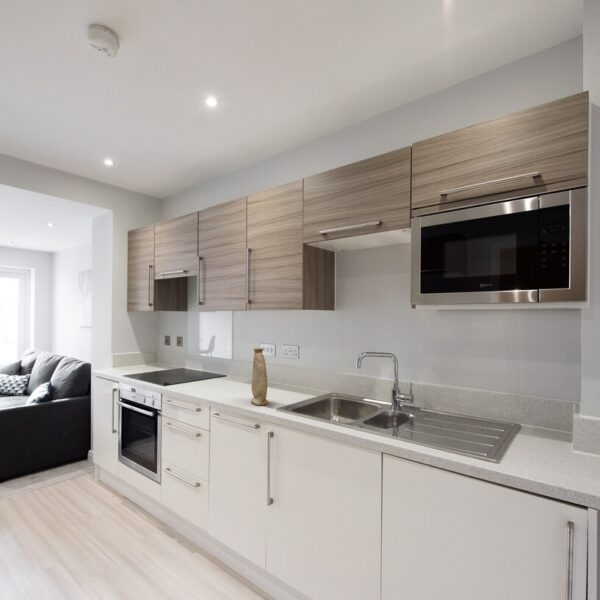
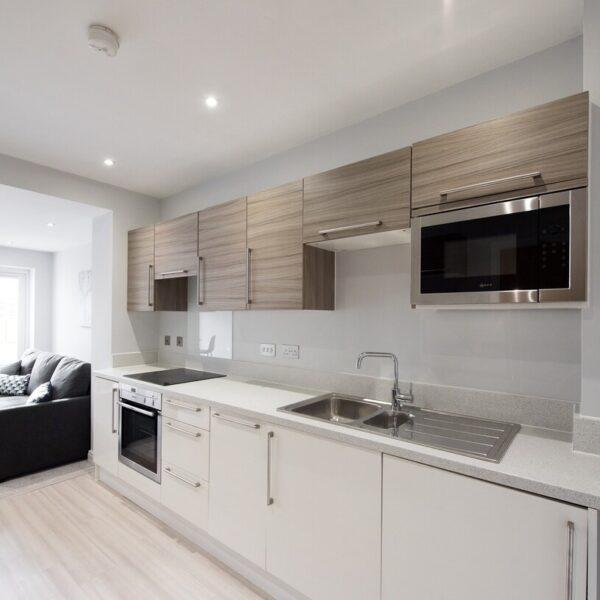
- vase (259, 375)
